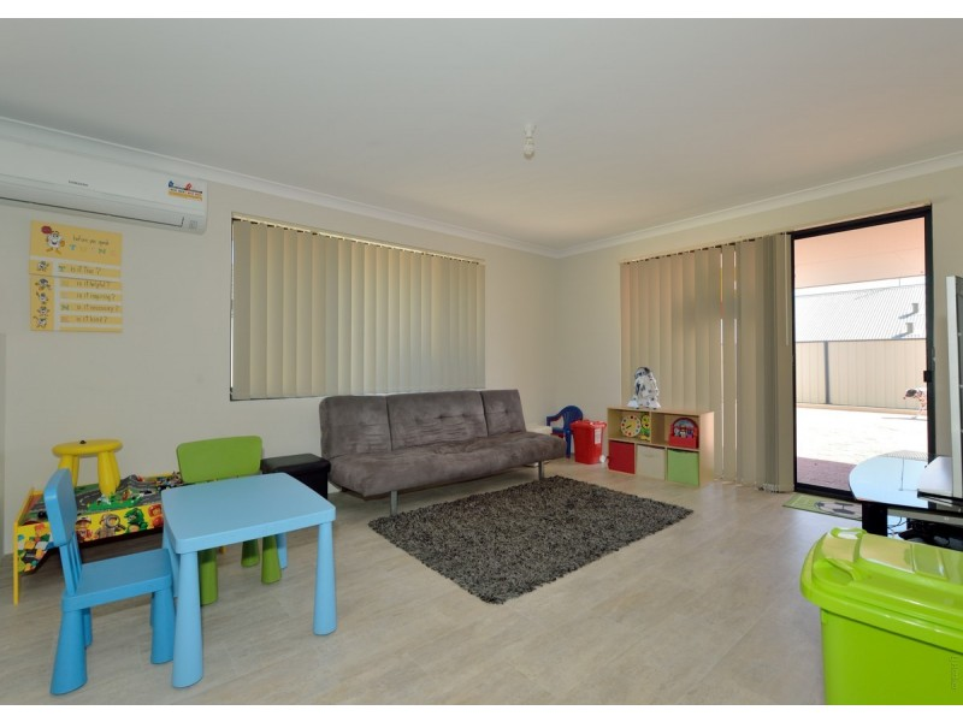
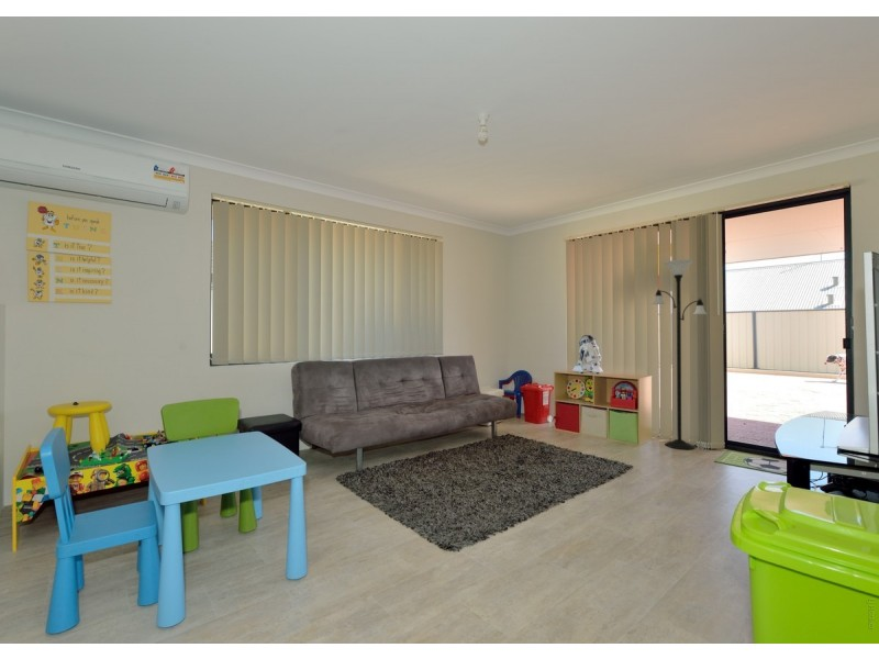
+ floor lamp (678, 354)
